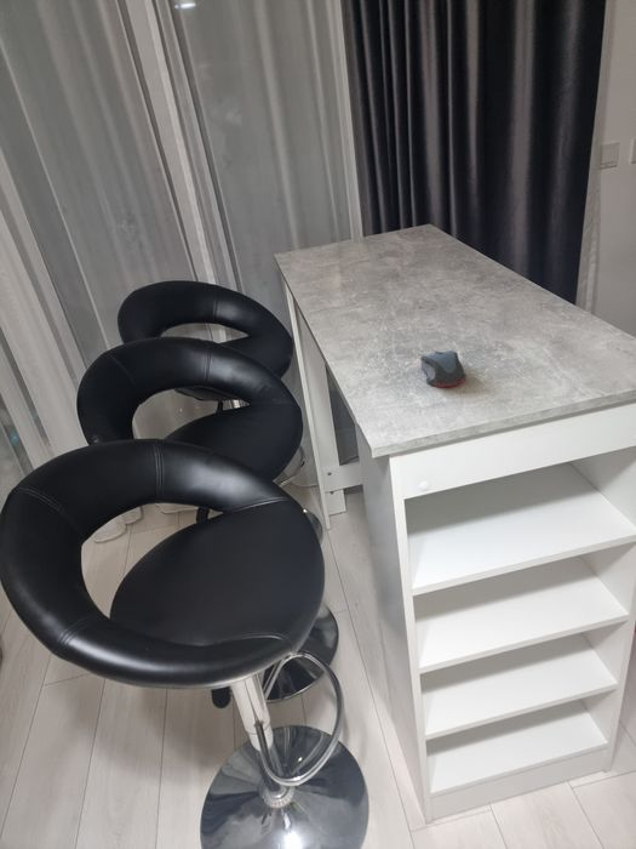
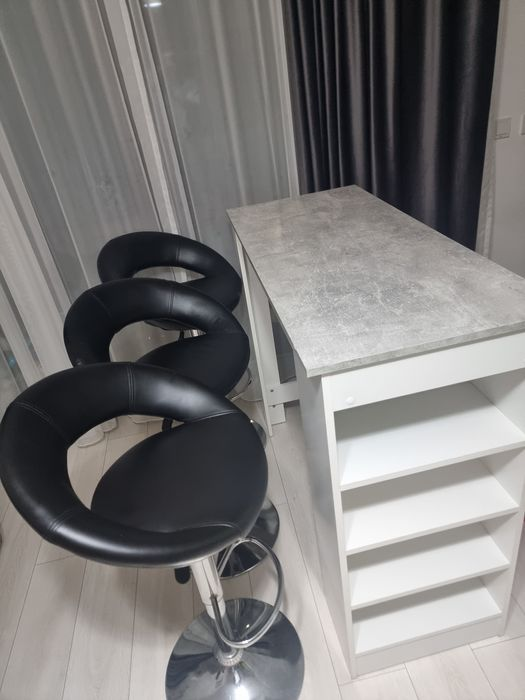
- computer mouse (442, 364)
